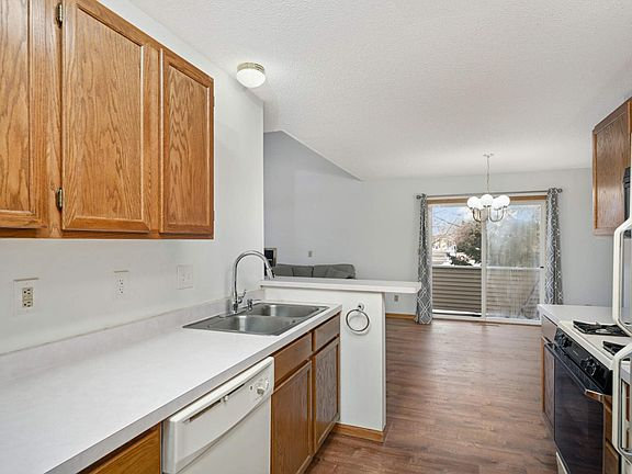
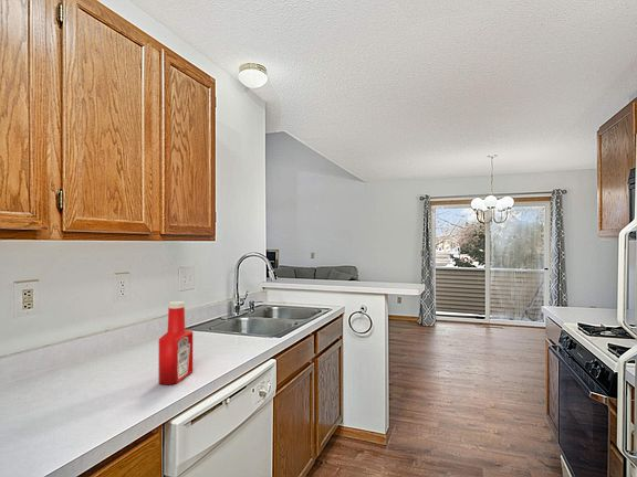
+ soap bottle (176, 339)
